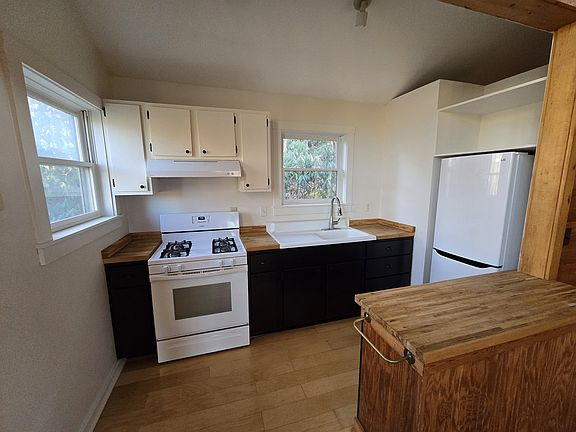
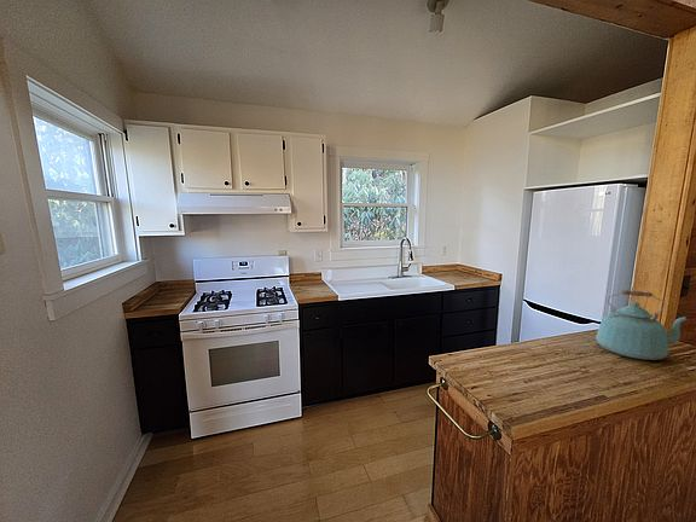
+ kettle (639, 321)
